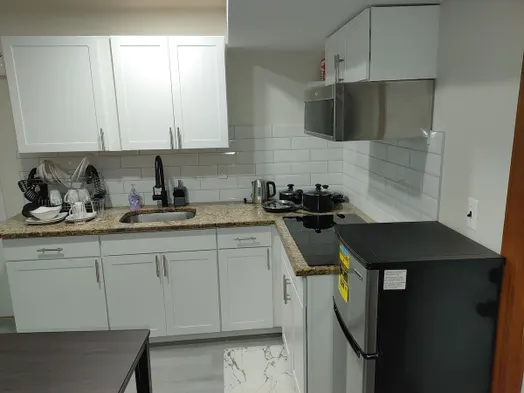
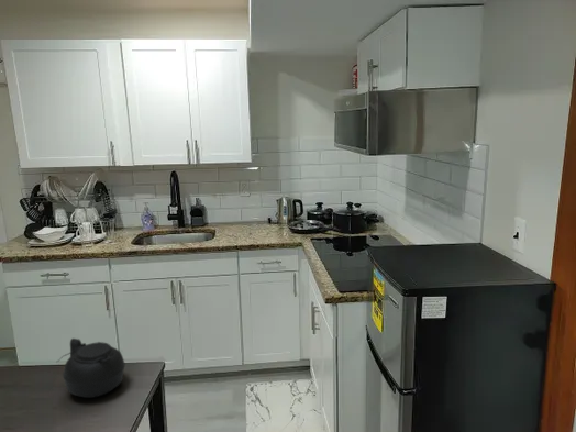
+ teapot (91, 366)
